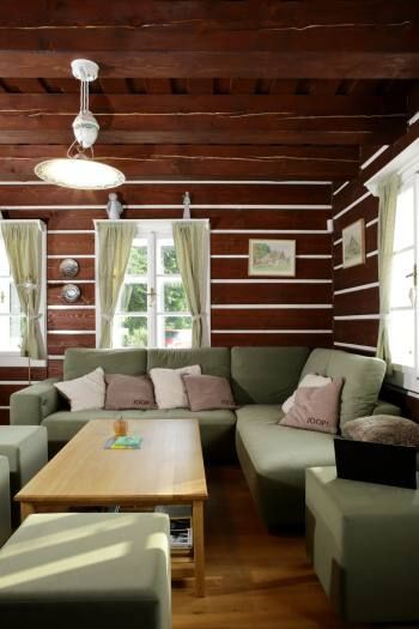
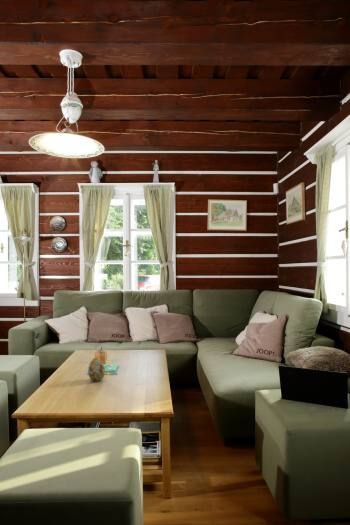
+ decorative egg (96, 368)
